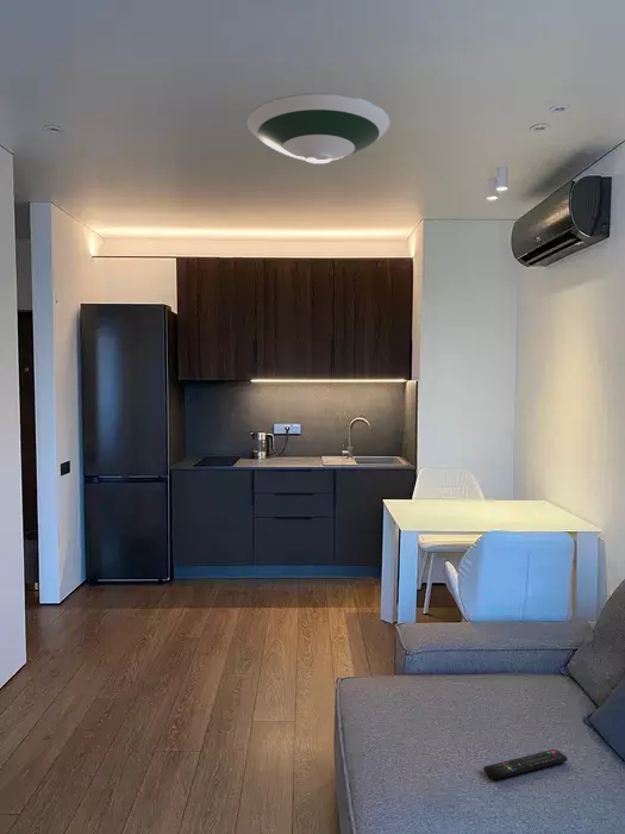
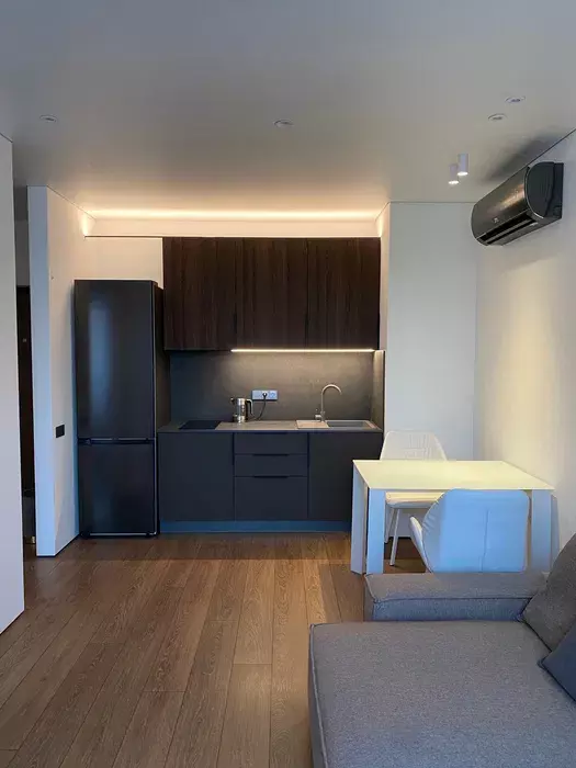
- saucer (318, 142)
- remote control (526, 764)
